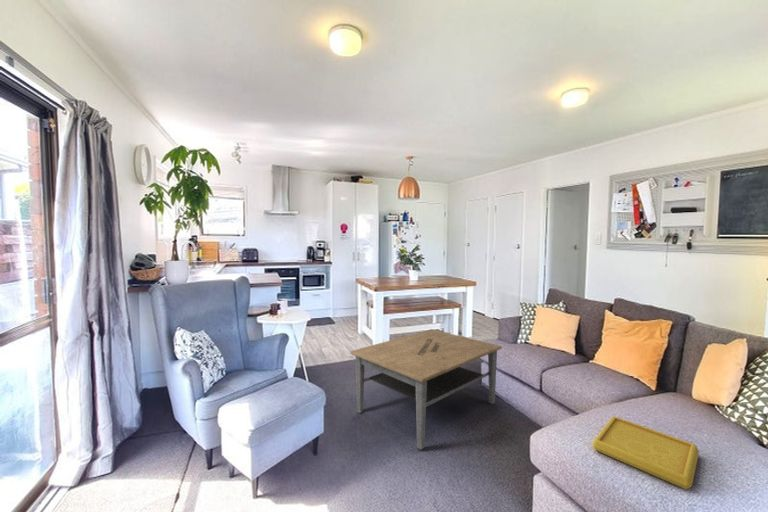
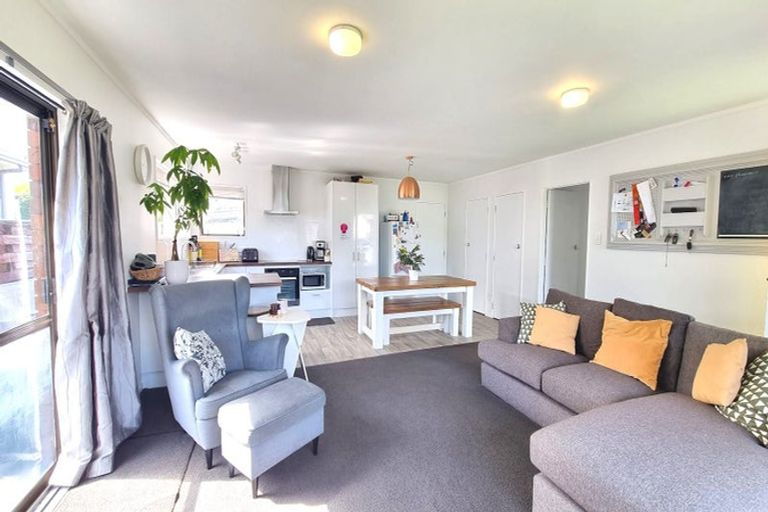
- serving tray (644, 447)
- coffee table (427, 377)
